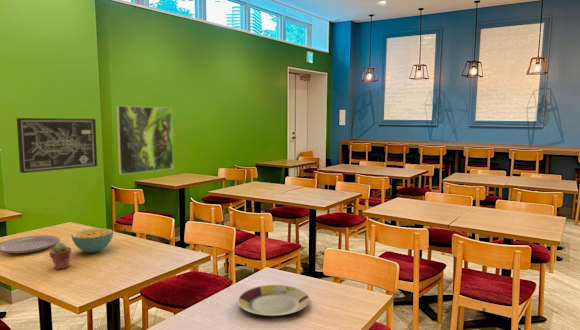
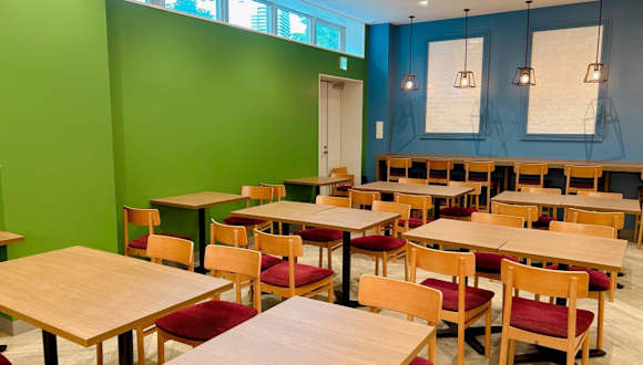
- plate (28, 245)
- potted succulent (60, 254)
- plate (273, 301)
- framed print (146, 139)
- wall art (60, 144)
- cereal bowl (93, 242)
